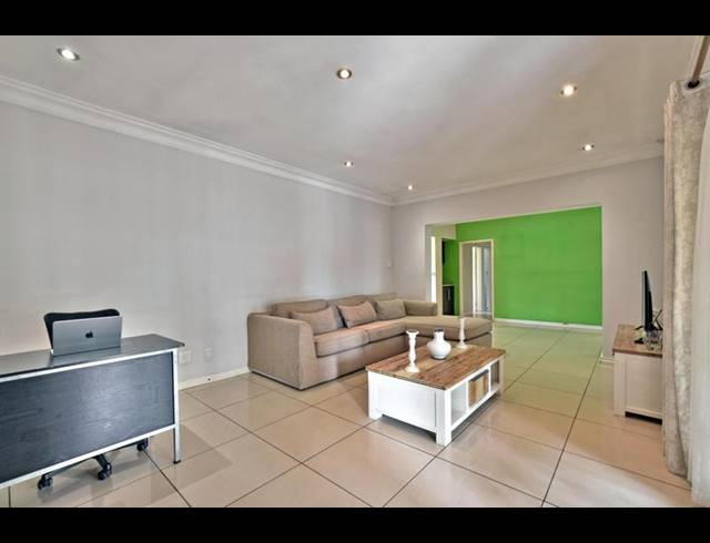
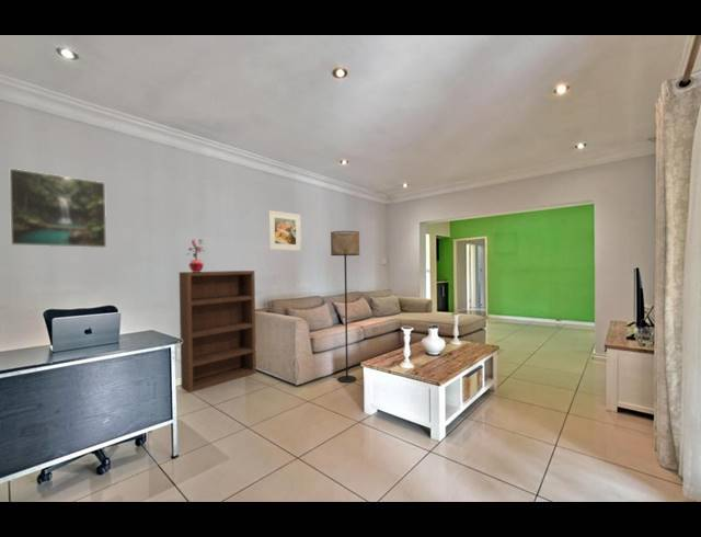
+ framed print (285, 231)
+ floor lamp (345, 306)
+ potted plant (195, 254)
+ bookcase (219, 325)
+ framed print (61, 210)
